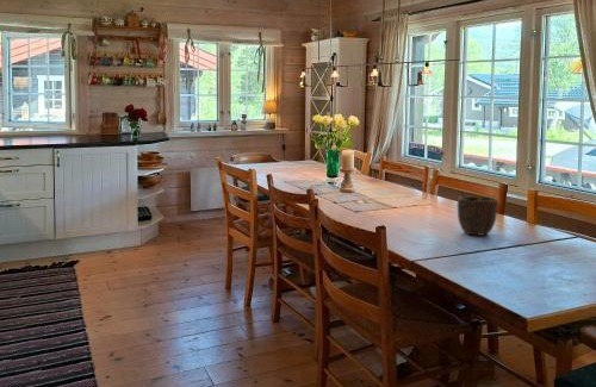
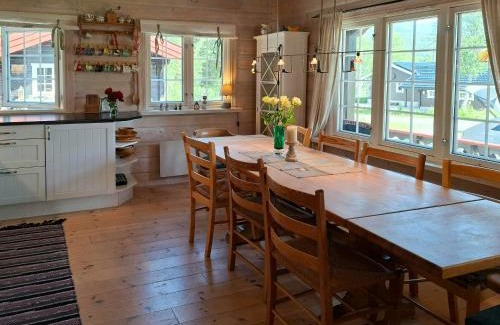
- bowl (477, 216)
